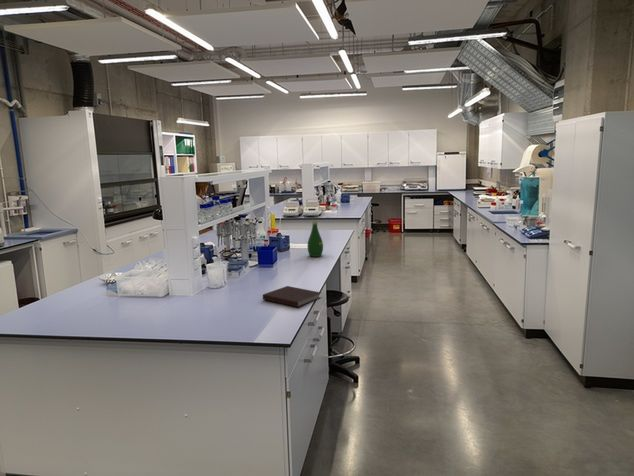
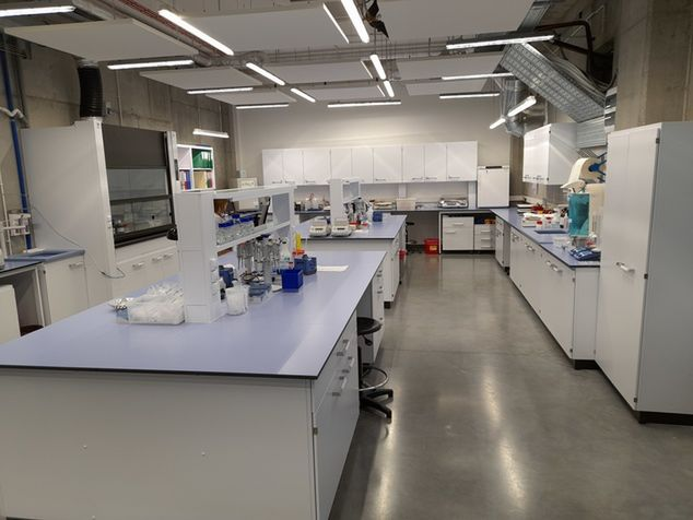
- bottle (315, 238)
- notebook (292, 296)
